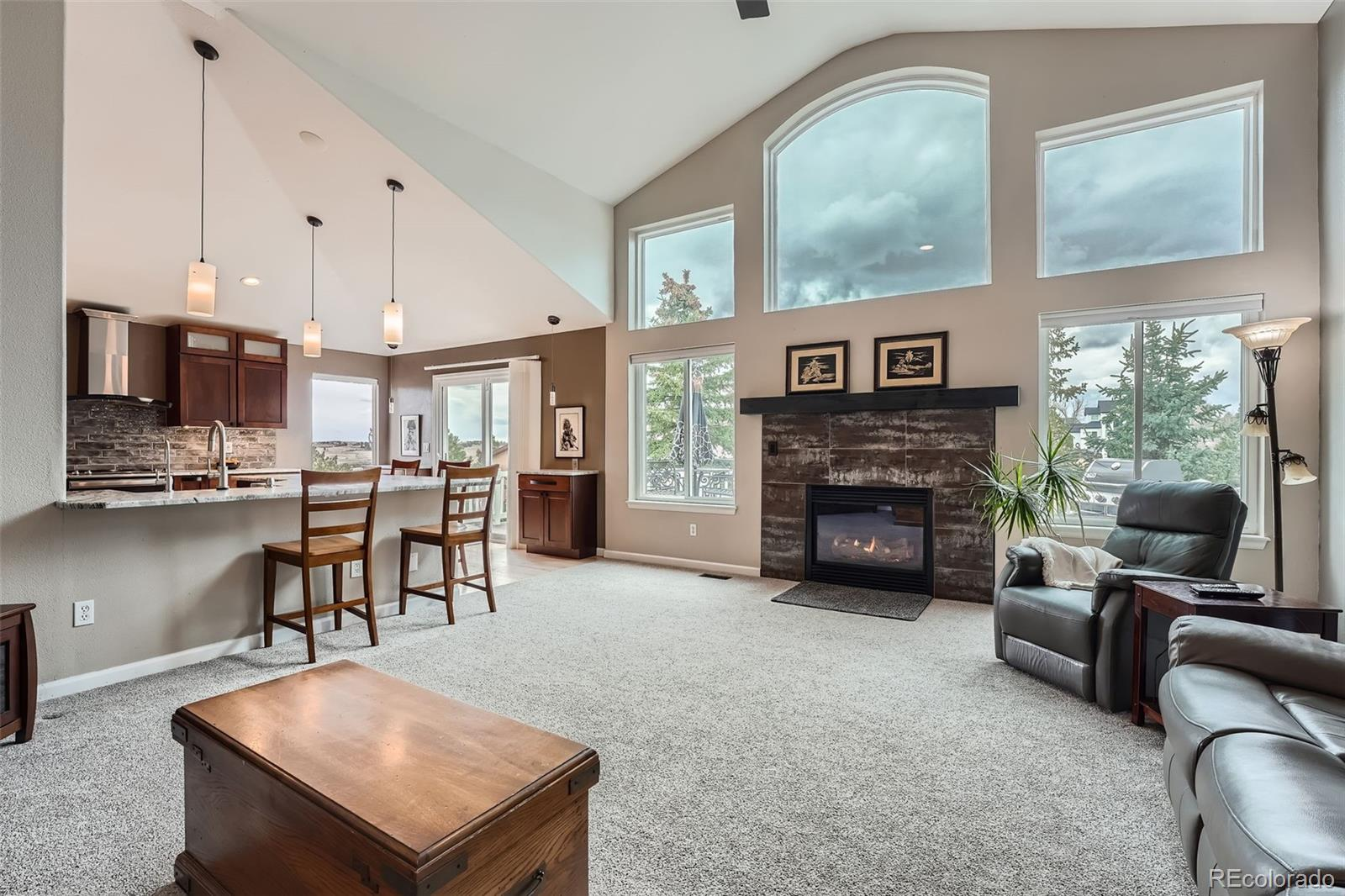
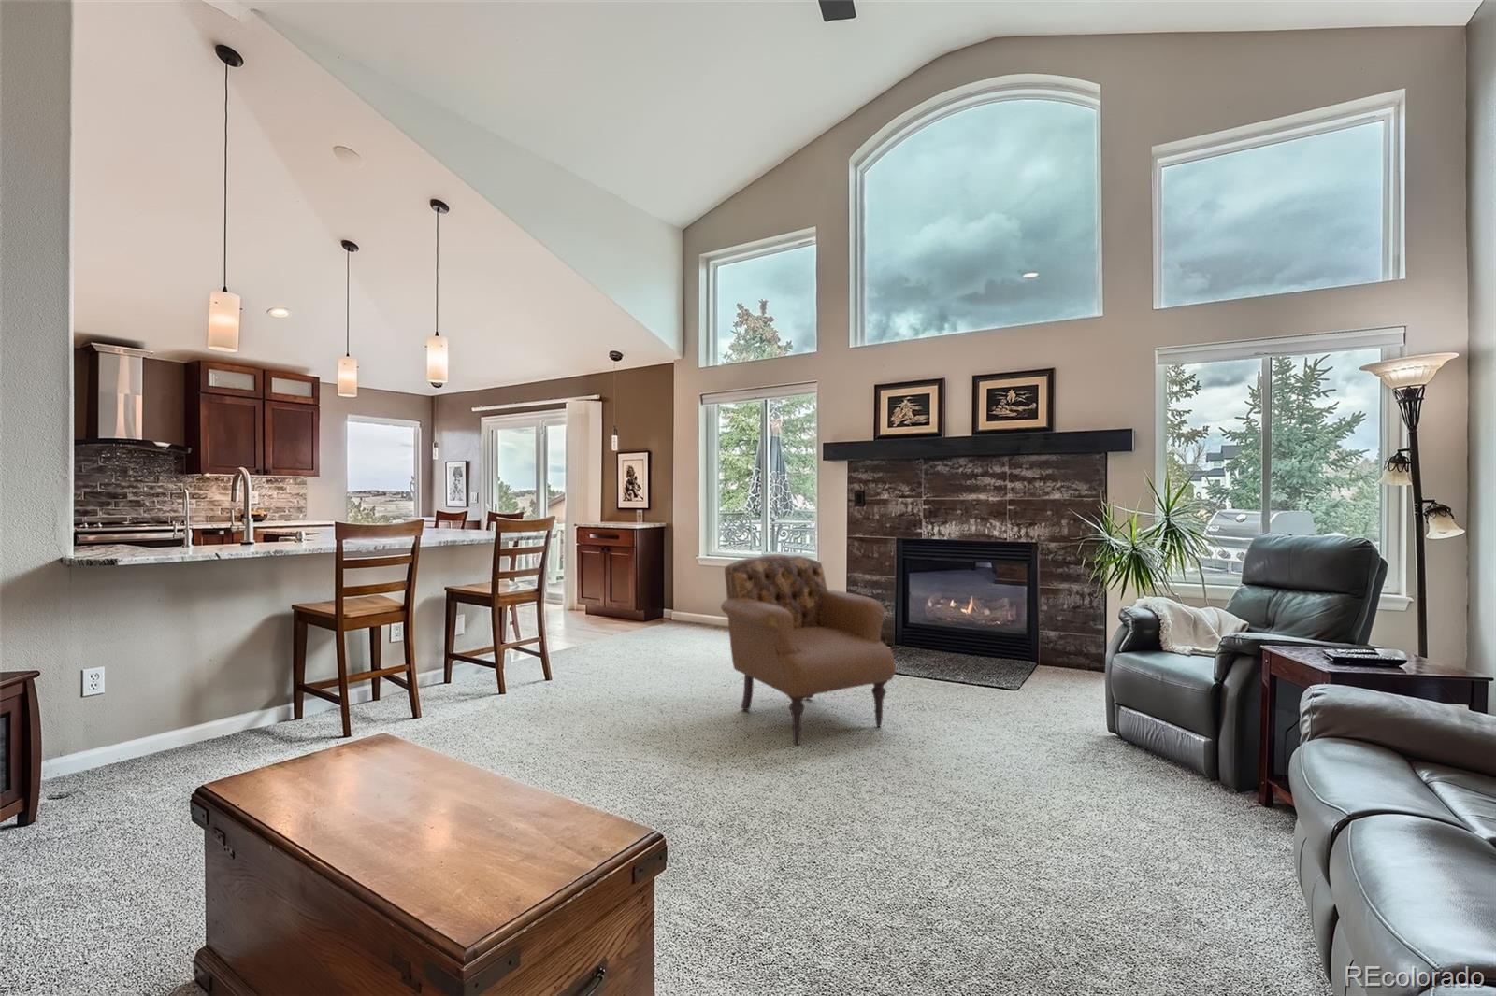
+ armchair (806, 638)
